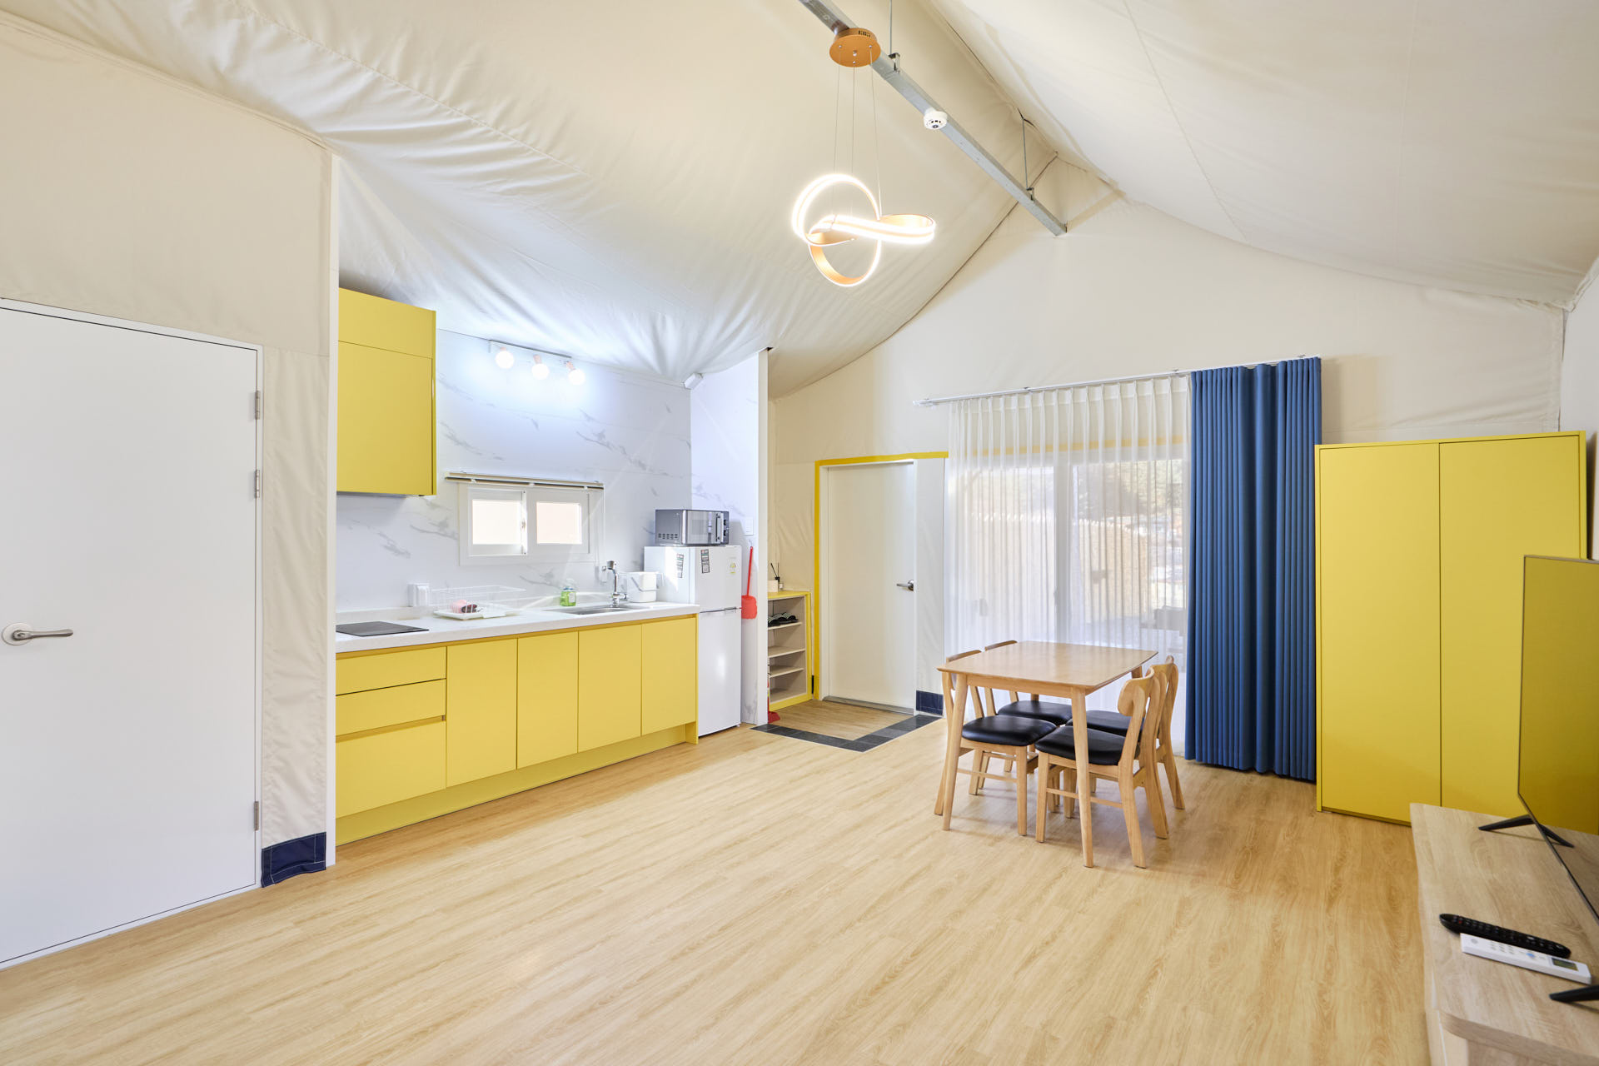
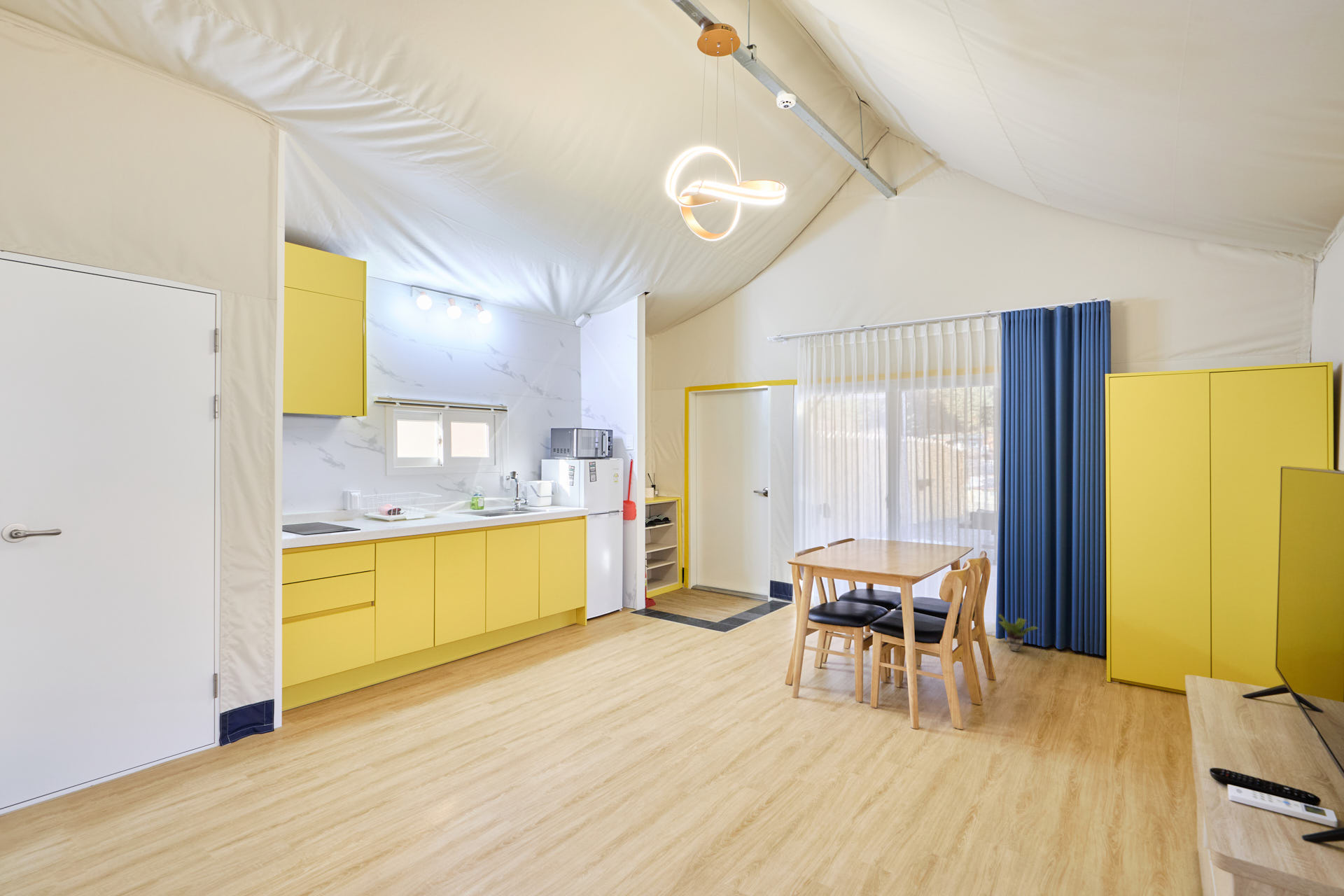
+ potted plant (1015, 634)
